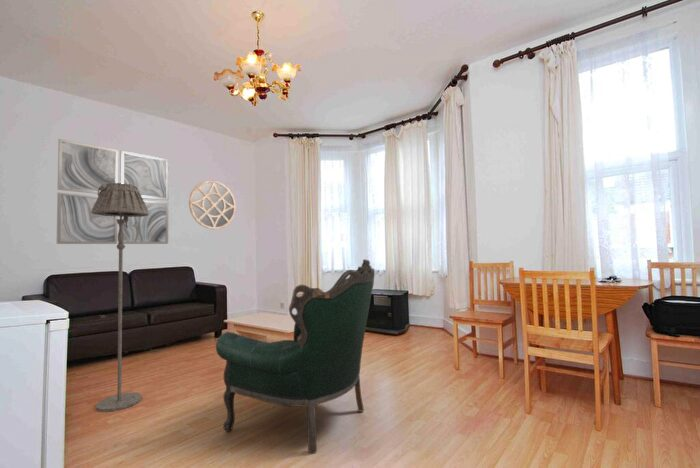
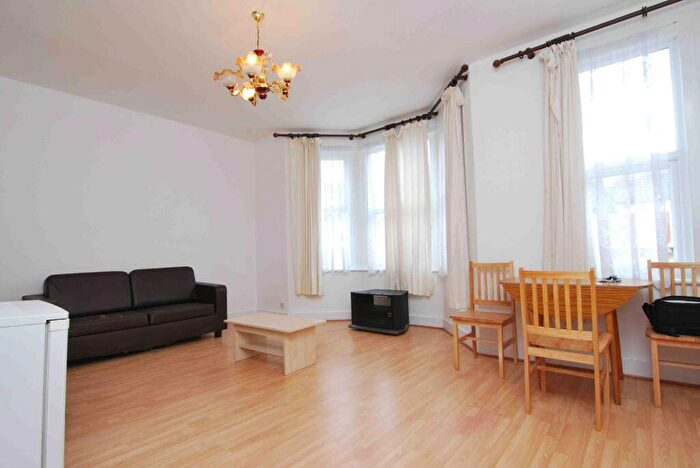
- home mirror (213, 204)
- armchair (306, 338)
- floor lamp (120, 292)
- wall art (117, 182)
